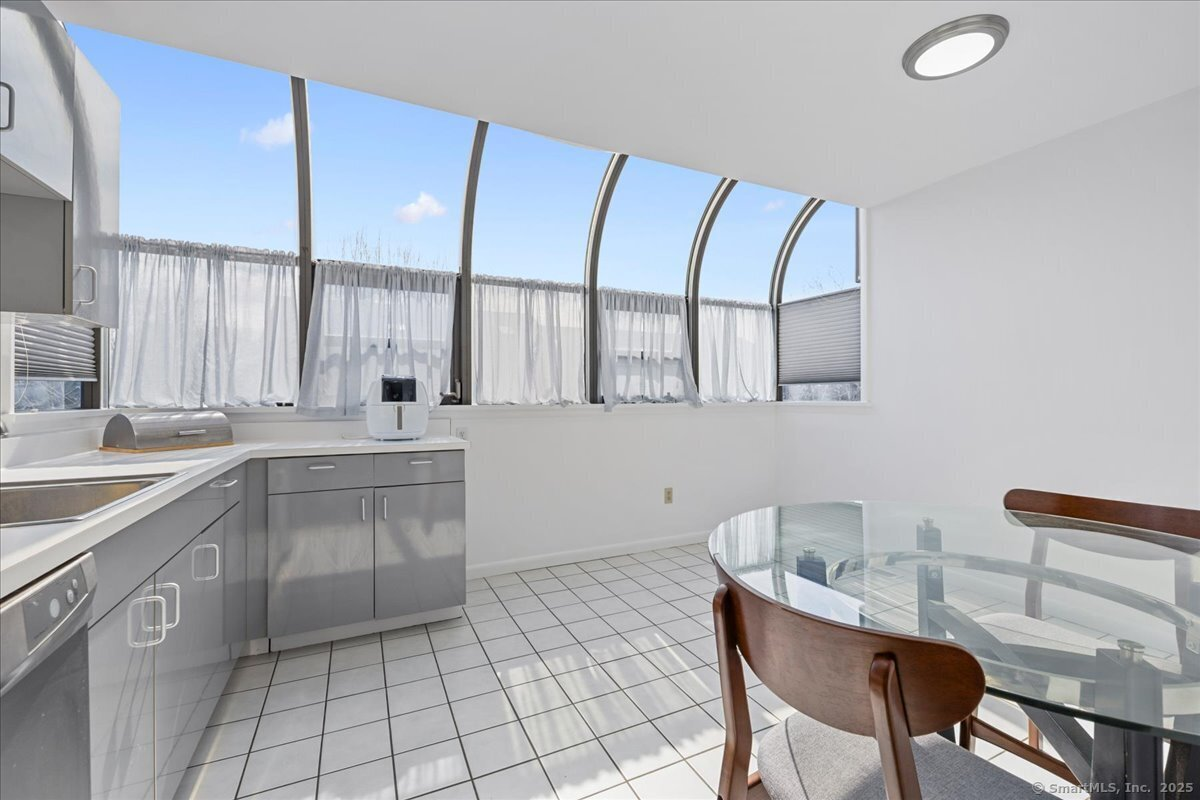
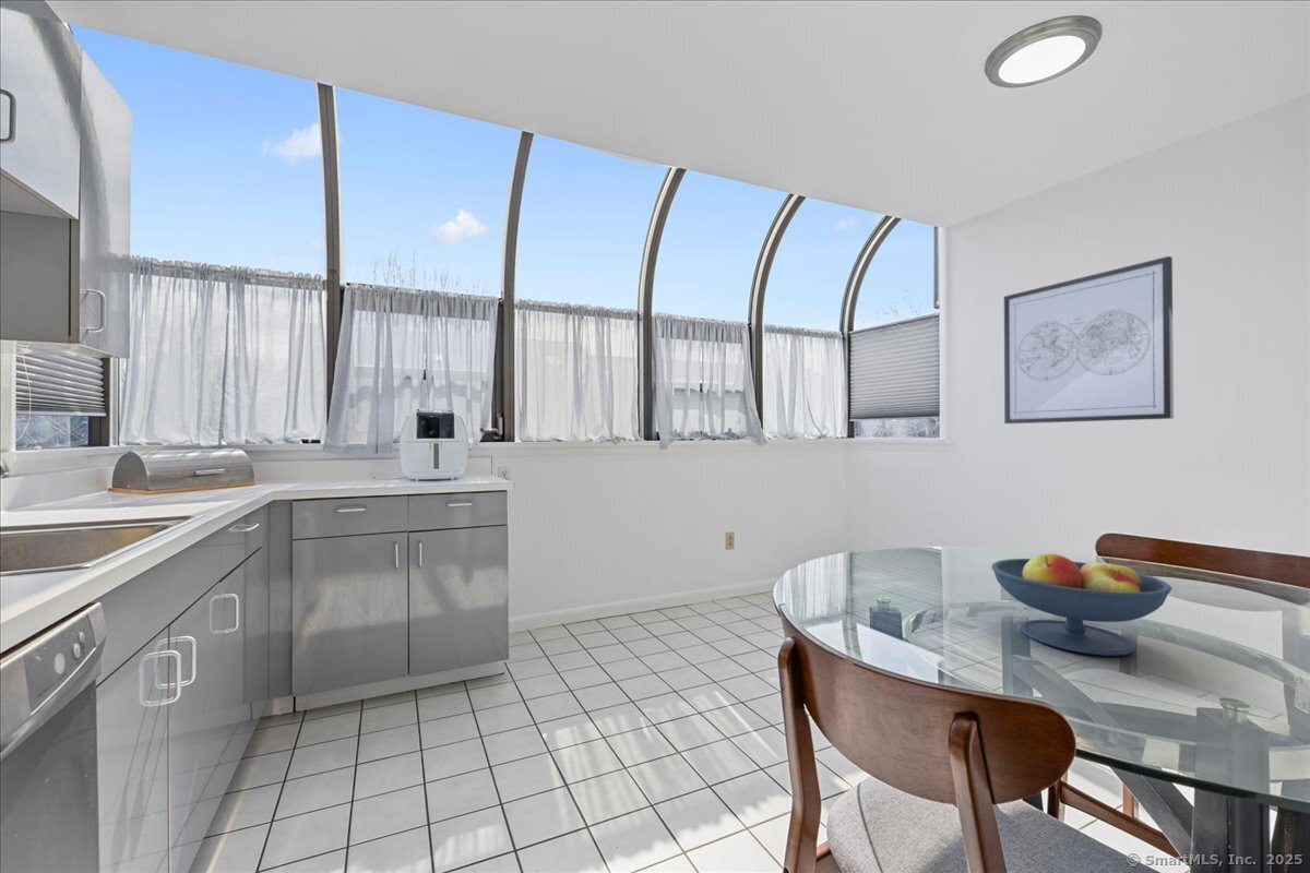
+ fruit bowl (1074, 594)
+ wall art (1077, 349)
